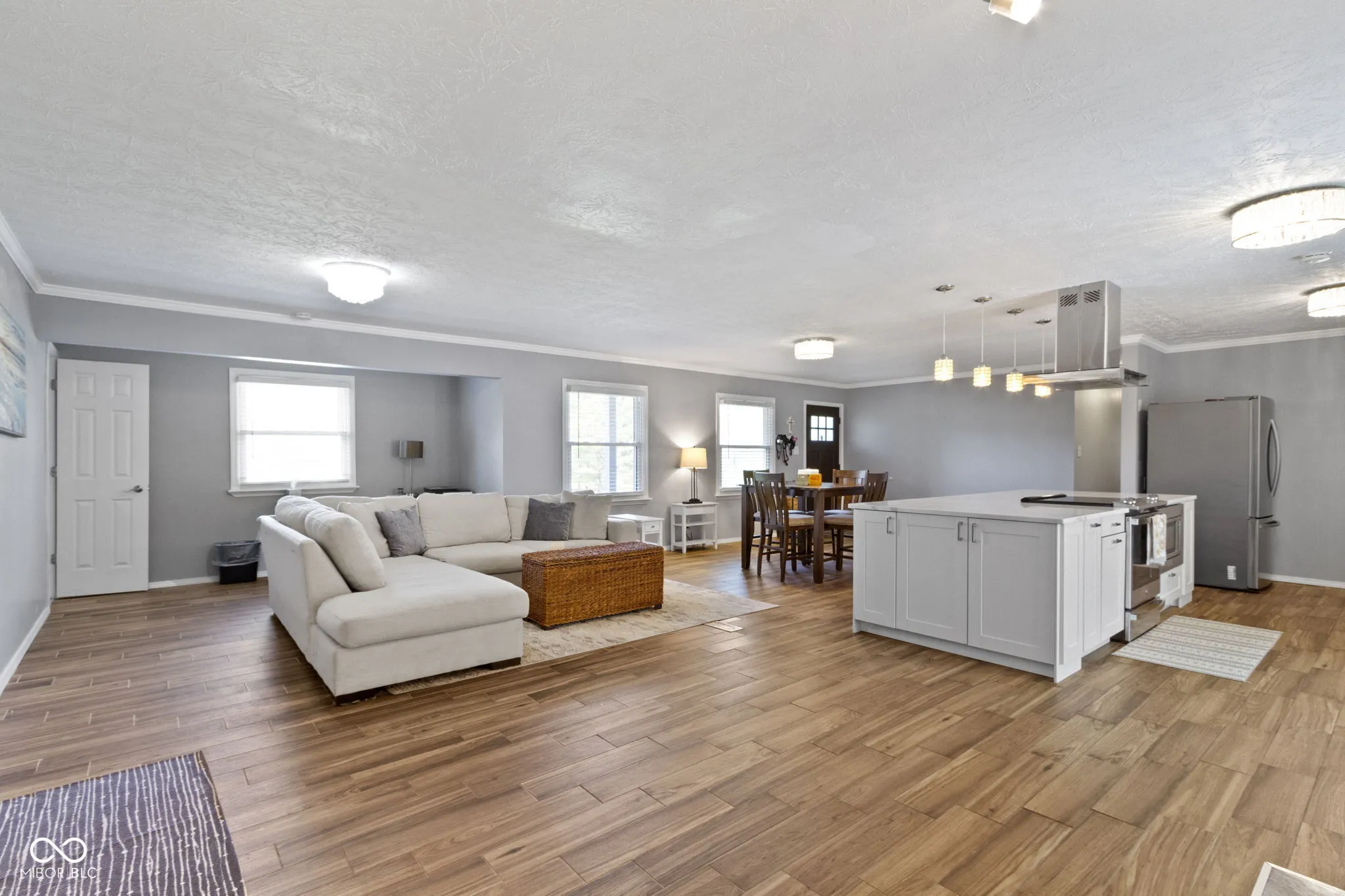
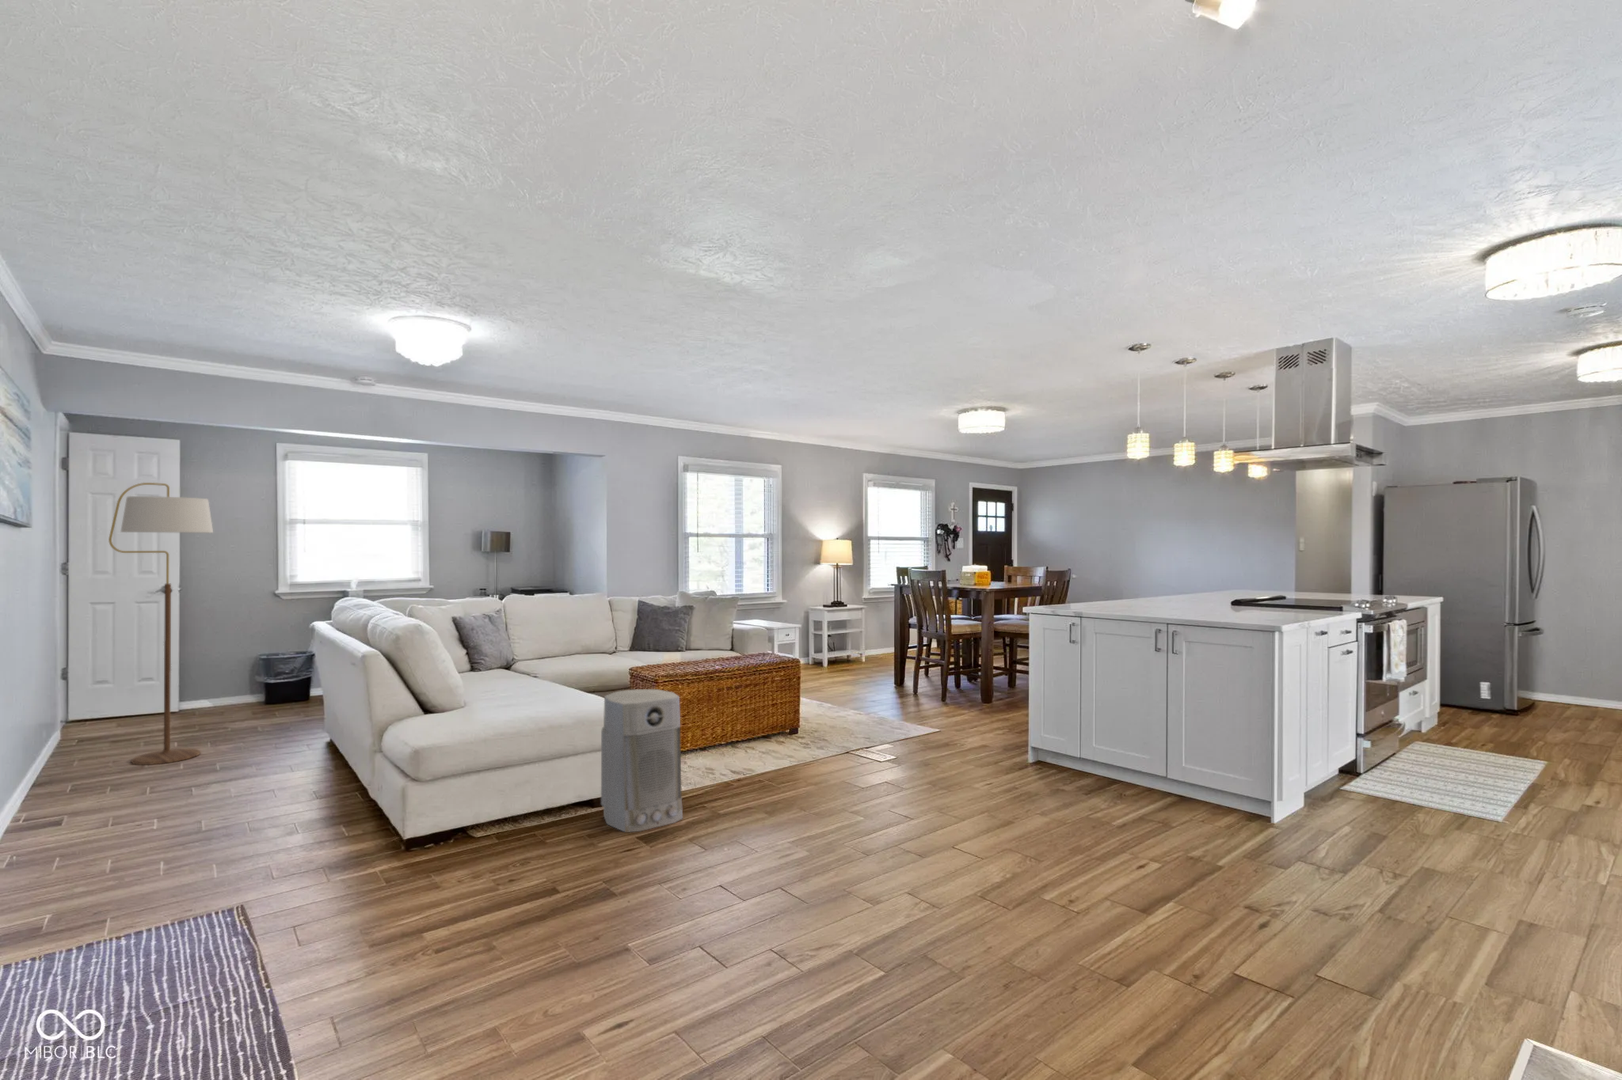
+ air purifier (640, 756)
+ floor lamp (165, 621)
